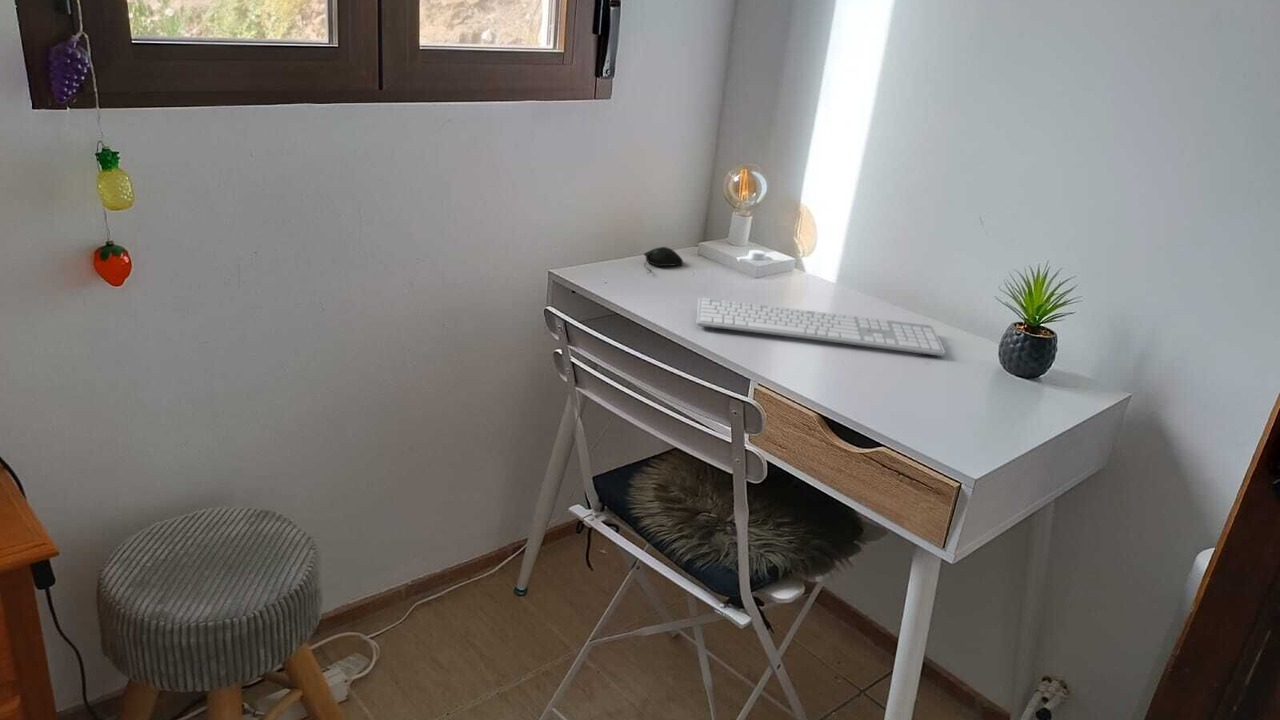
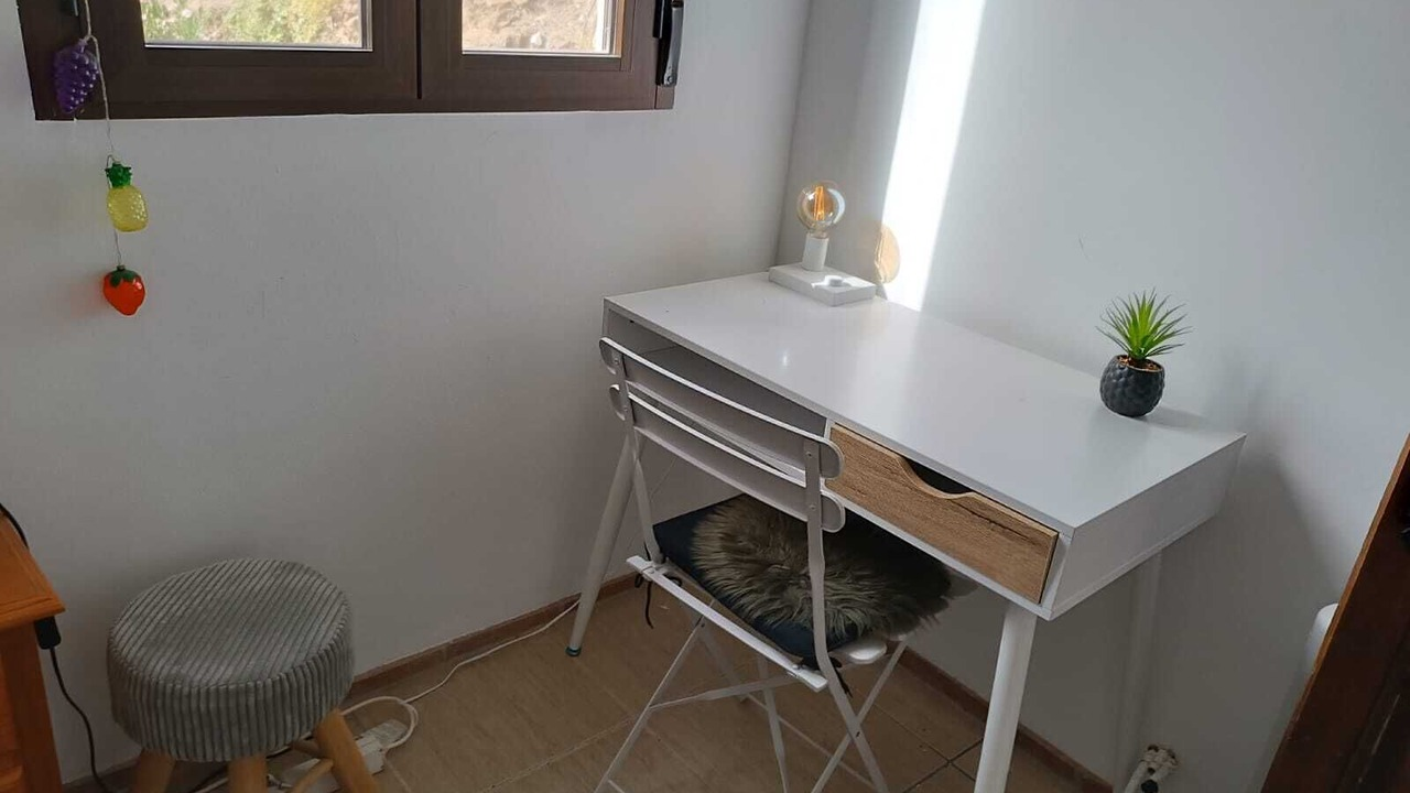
- computer mouse (659, 257)
- keyboard (817, 325)
